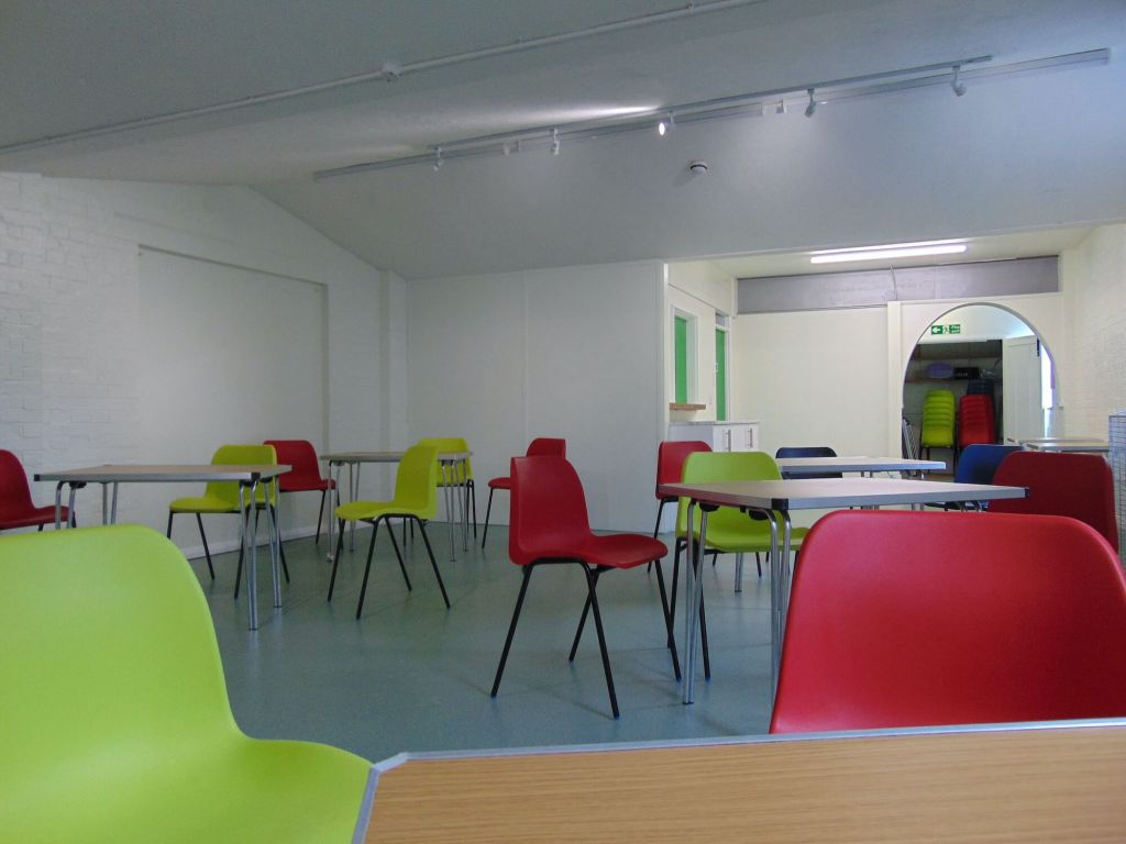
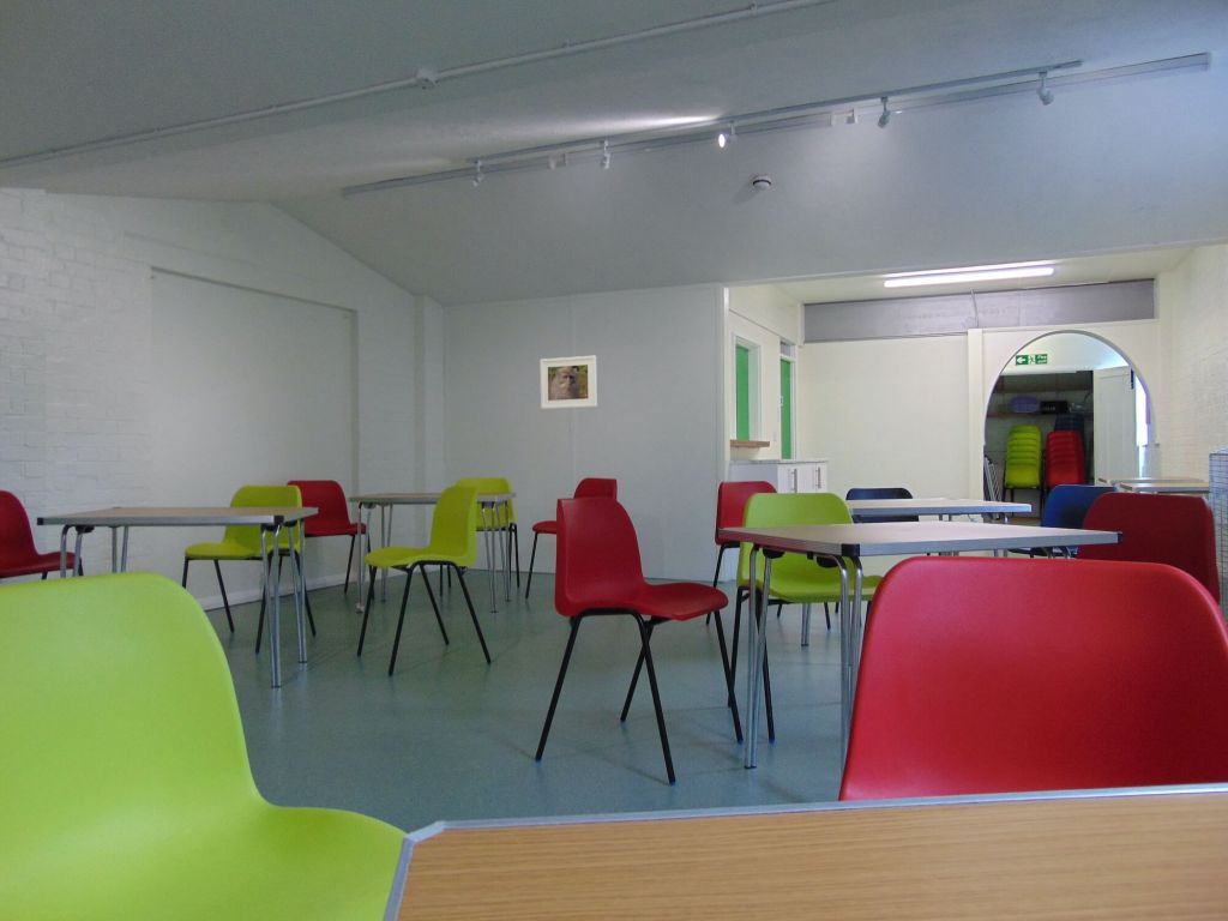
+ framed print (567, 383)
